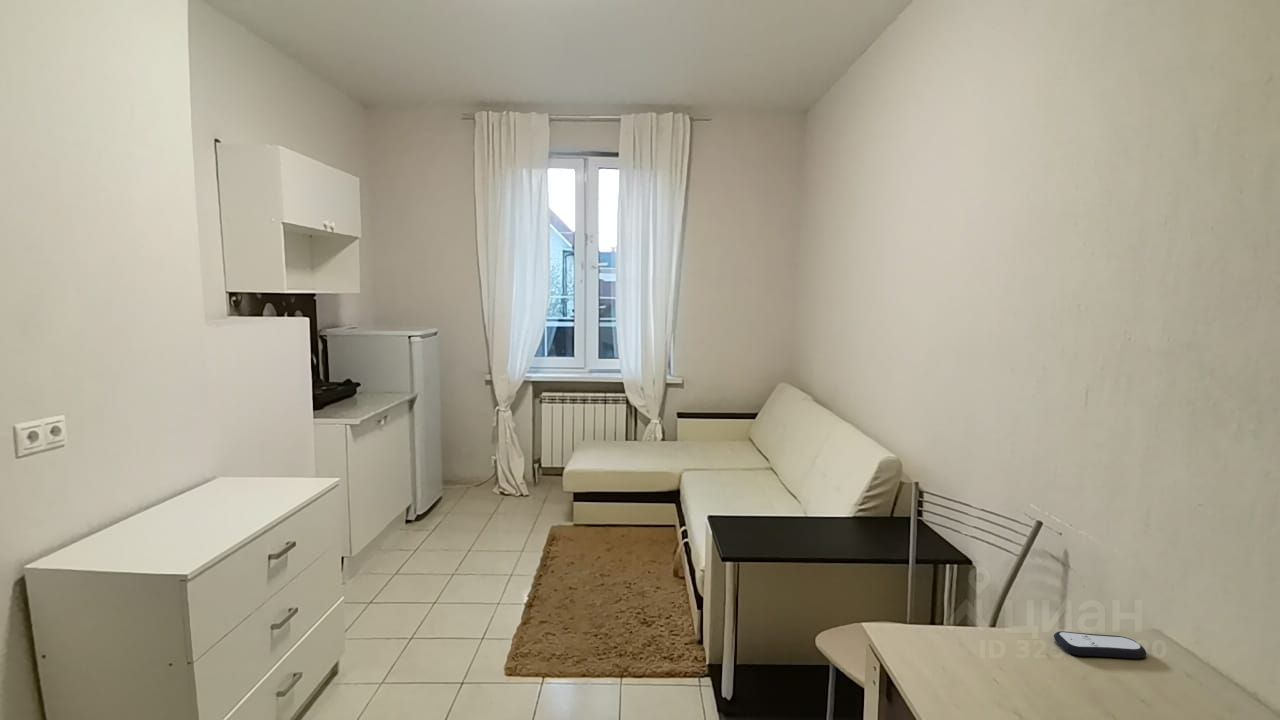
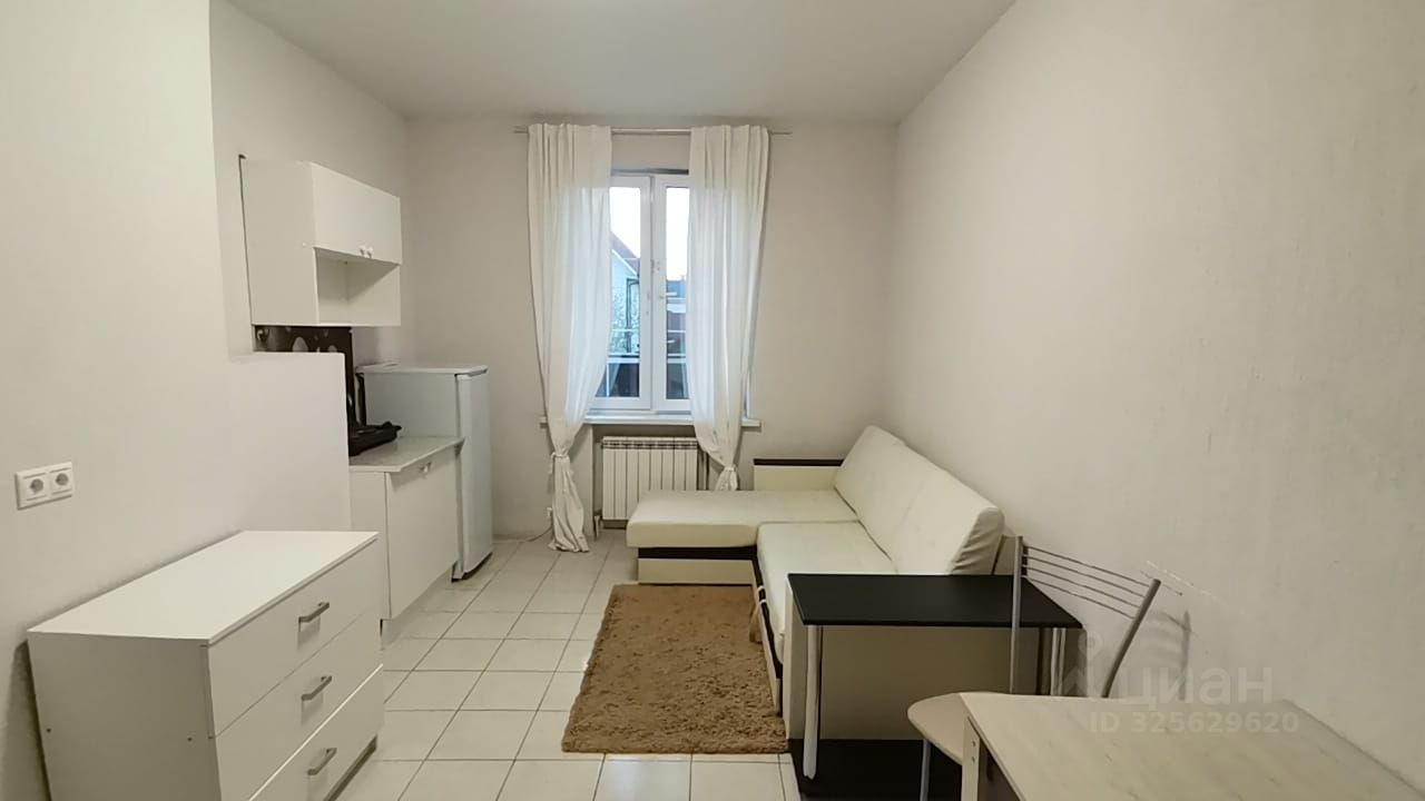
- remote control (1099, 644)
